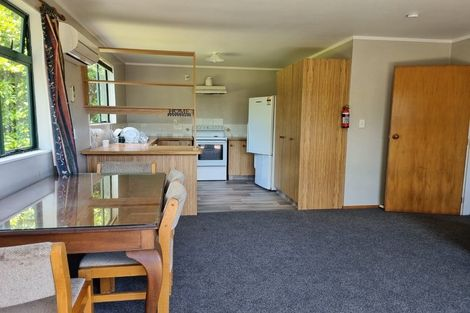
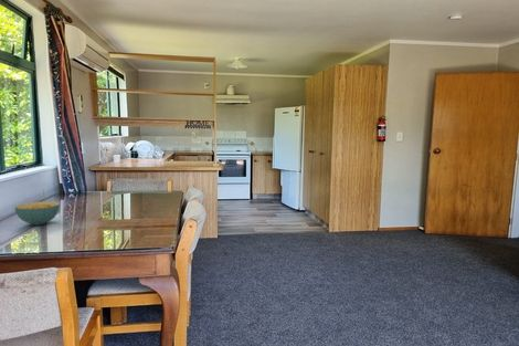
+ cereal bowl (39, 213)
